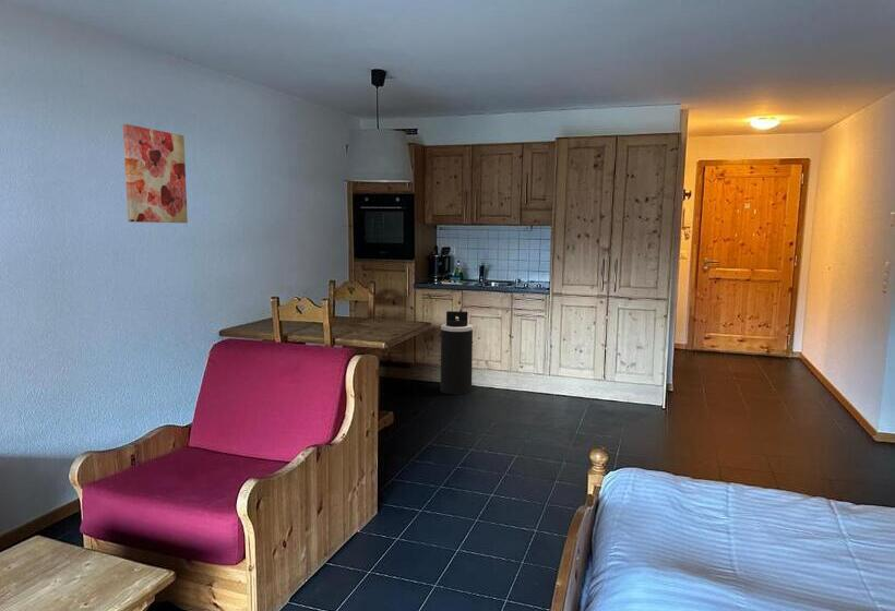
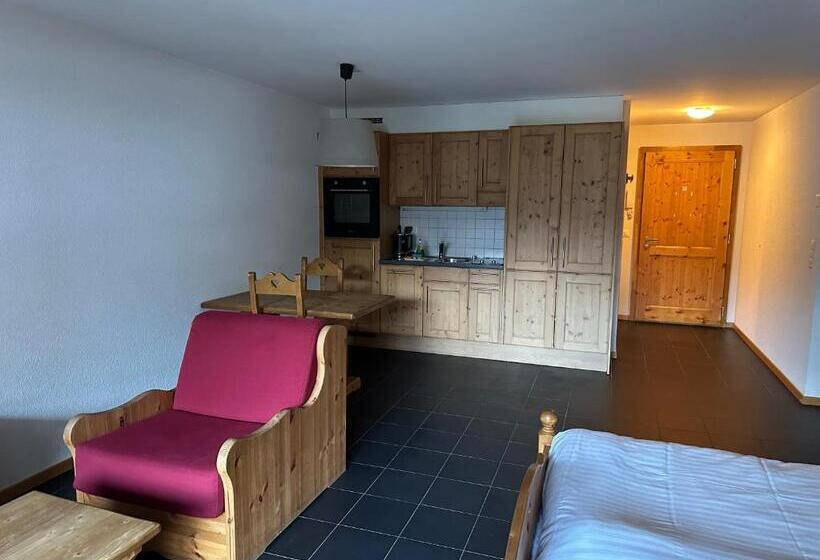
- wall art (157, 177)
- trash can (456, 351)
